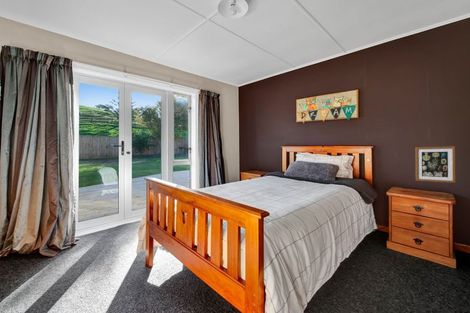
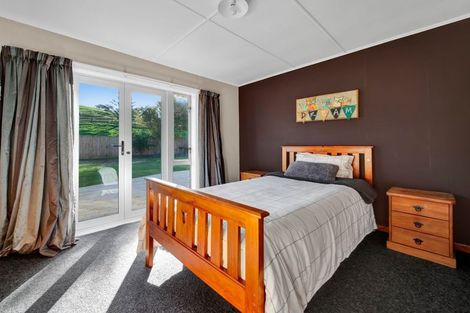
- wall art (434, 164)
